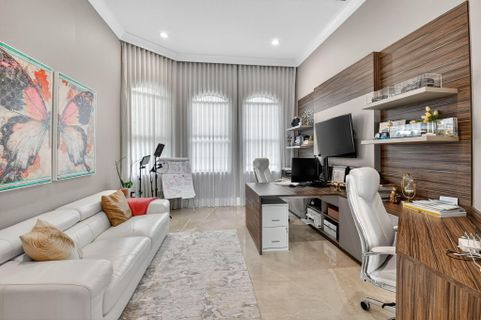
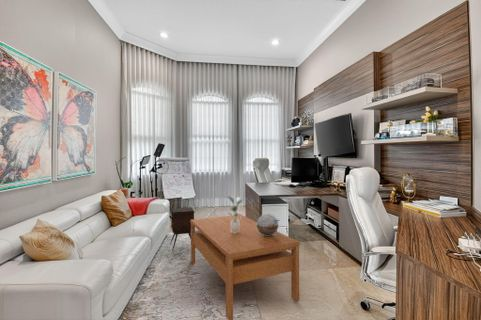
+ decorative sphere (267, 224)
+ coffee table (236, 253)
+ side table (182, 228)
+ potted plant (235, 214)
